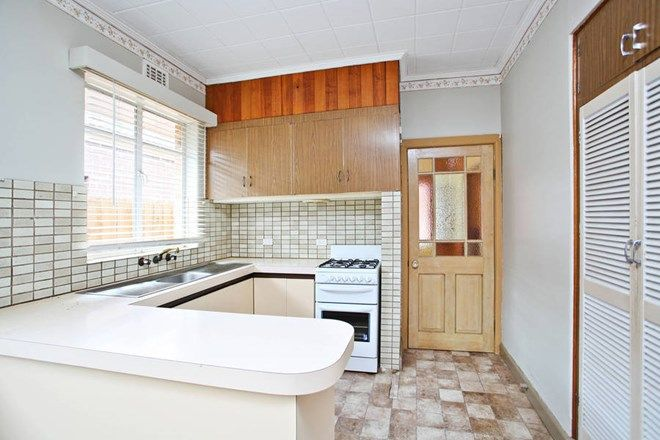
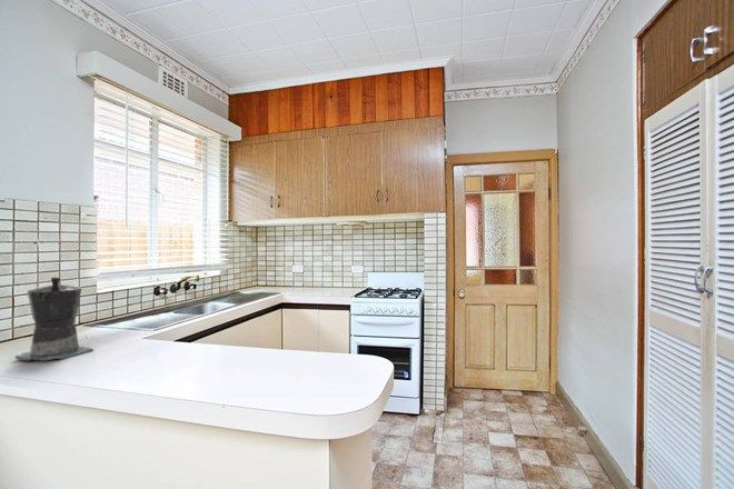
+ coffee maker (54, 316)
